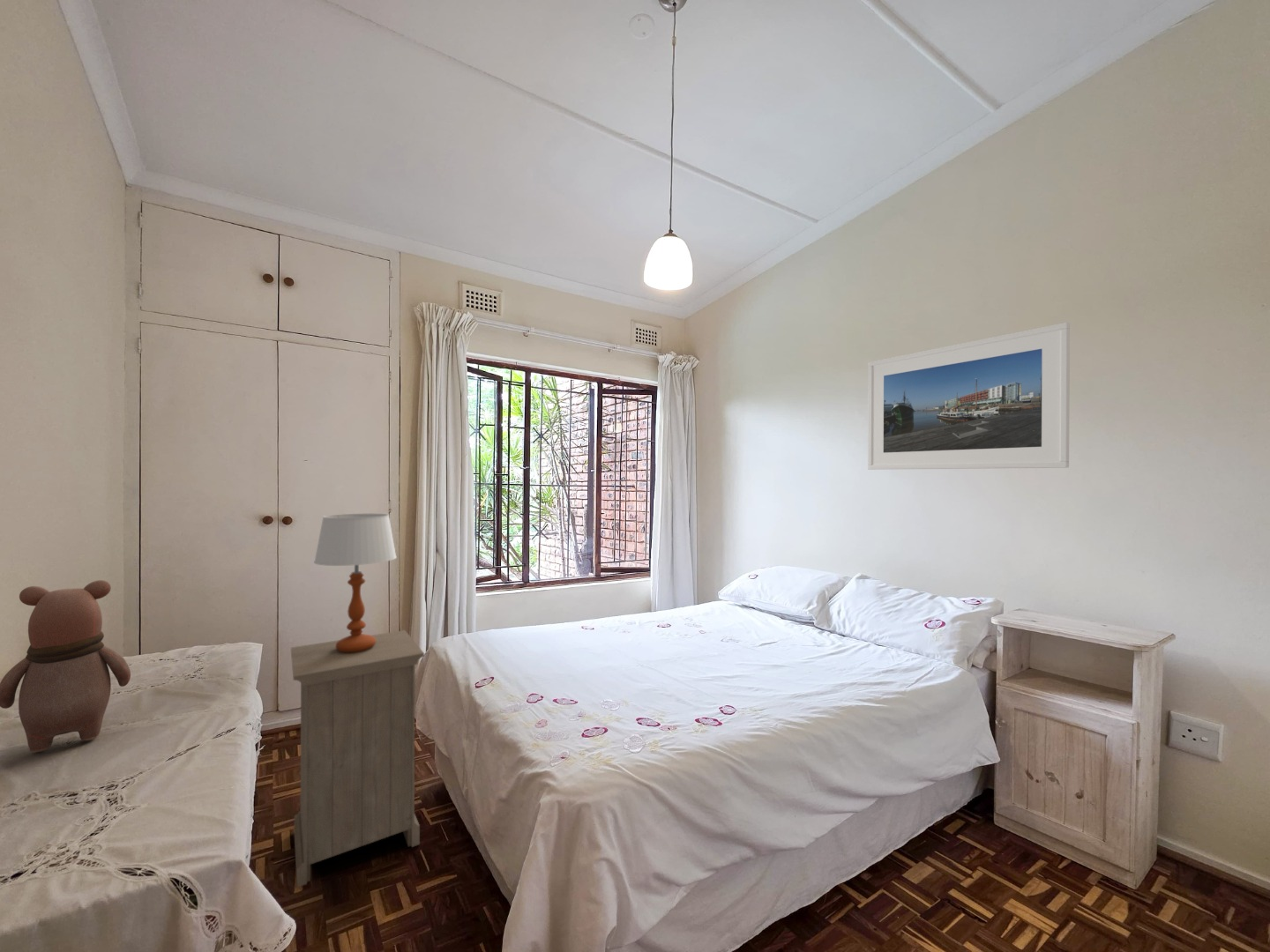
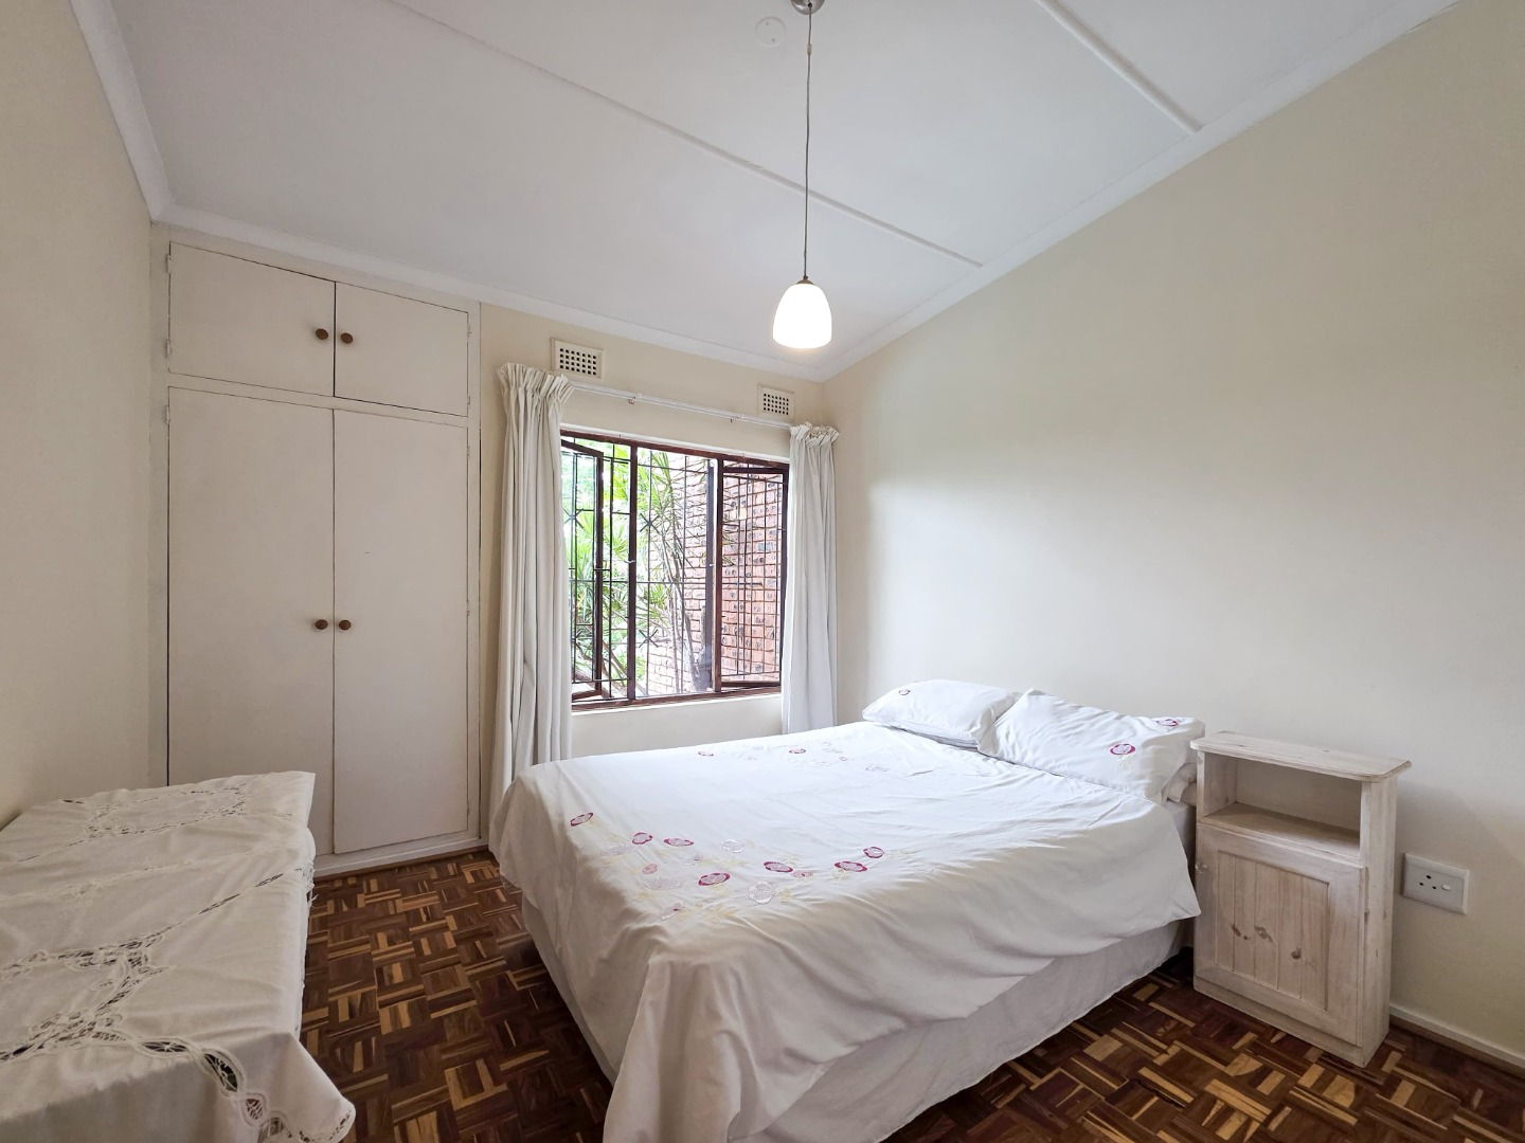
- table lamp (356, 581)
- teddy bear (66, 663)
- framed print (953, 406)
- nightstand (355, 744)
